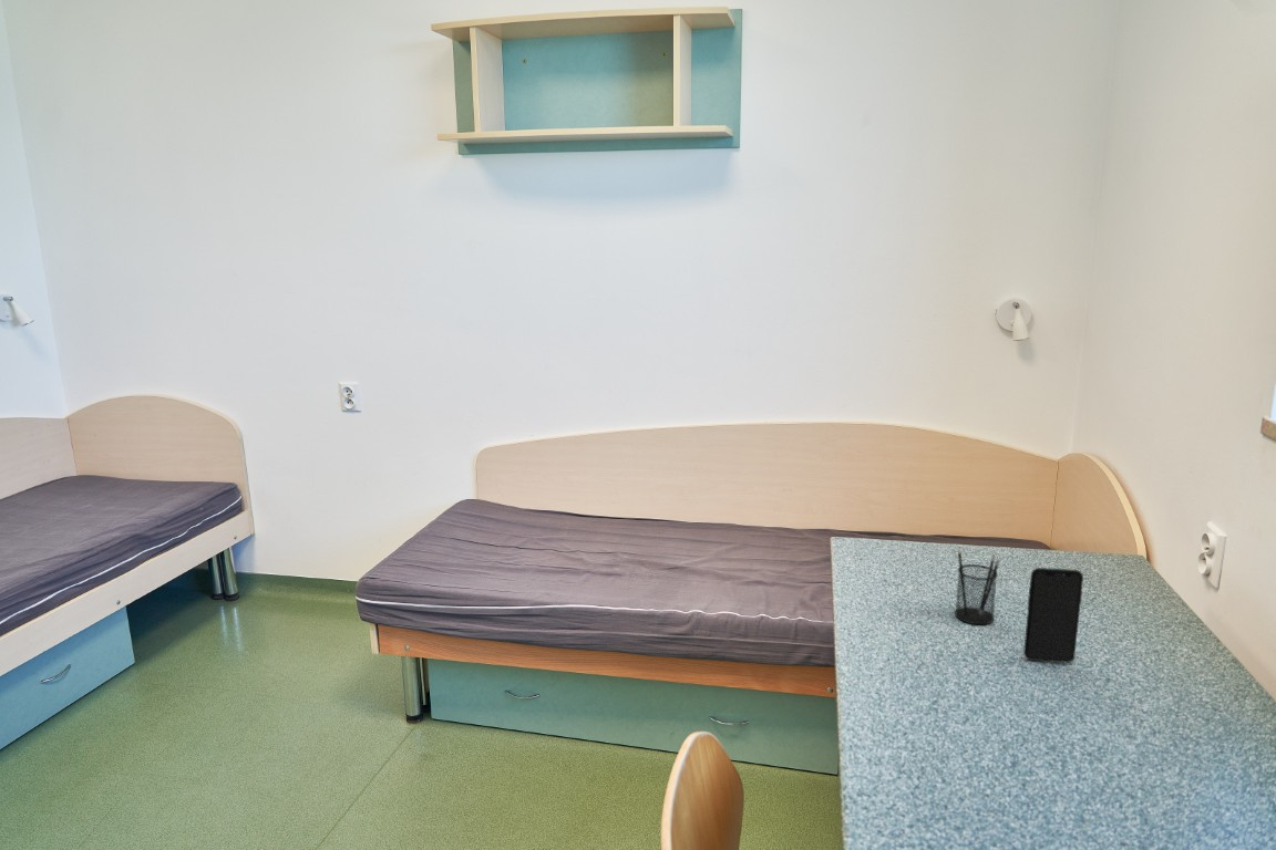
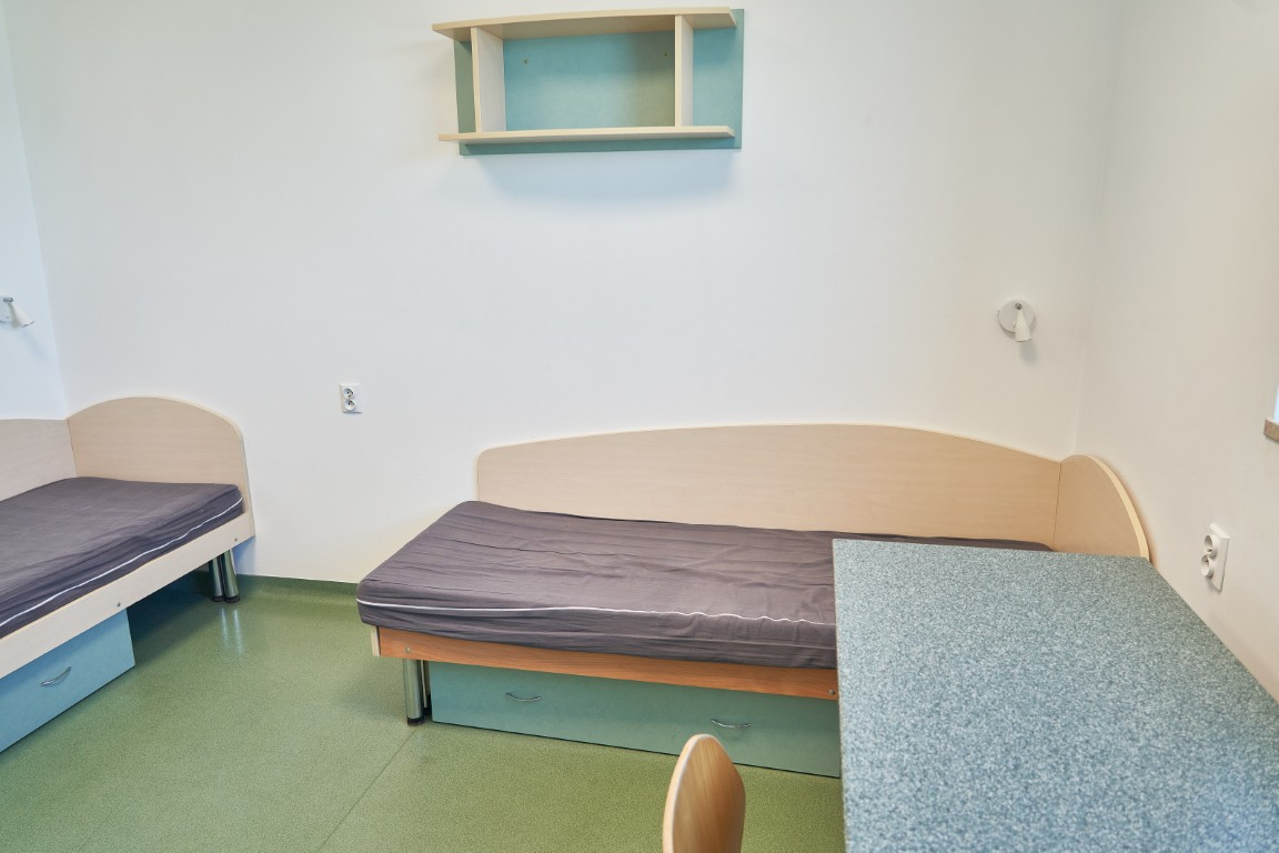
- smartphone (1052, 615)
- pencil holder (976, 583)
